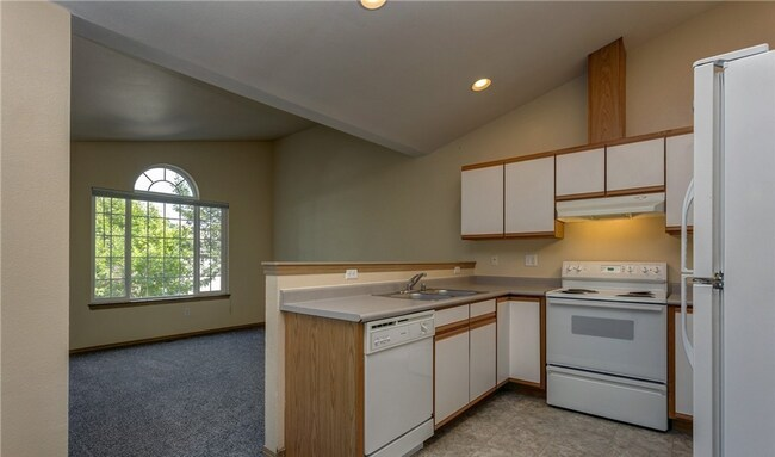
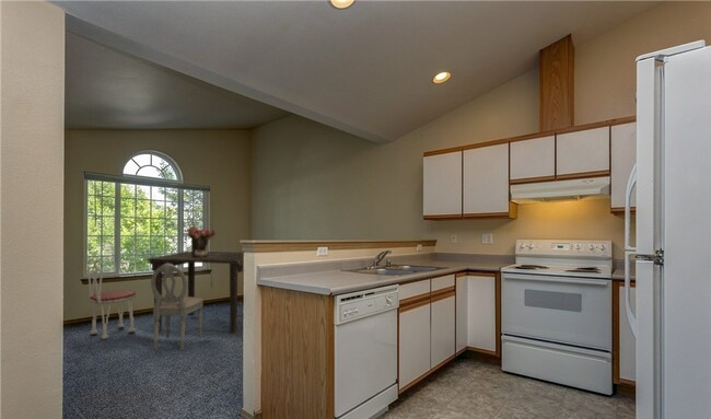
+ dining chair (176, 302)
+ dining table (194, 289)
+ bouquet (200, 241)
+ dining chair (113, 295)
